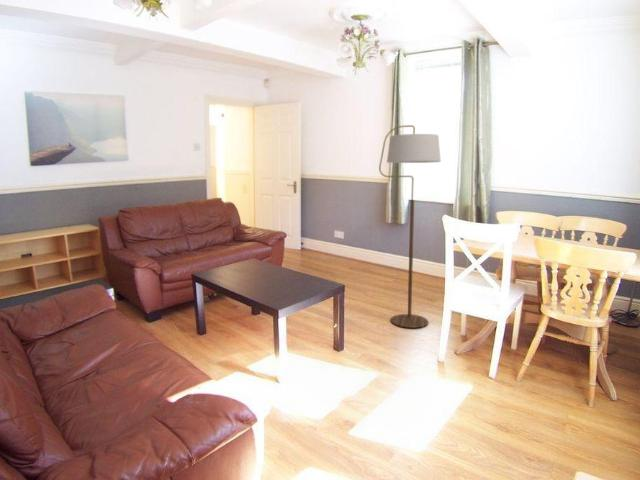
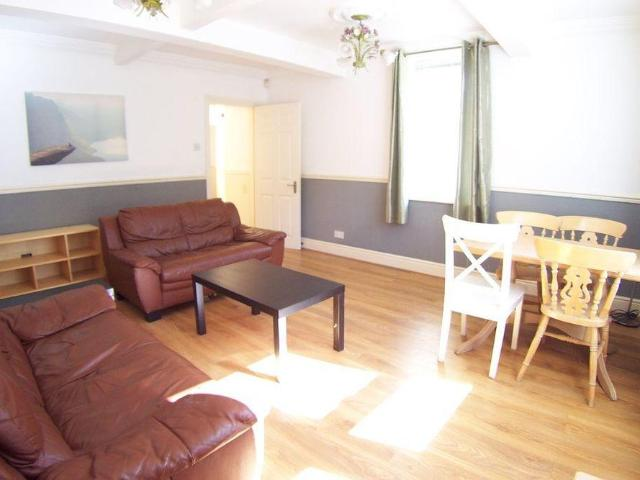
- floor lamp (410, 226)
